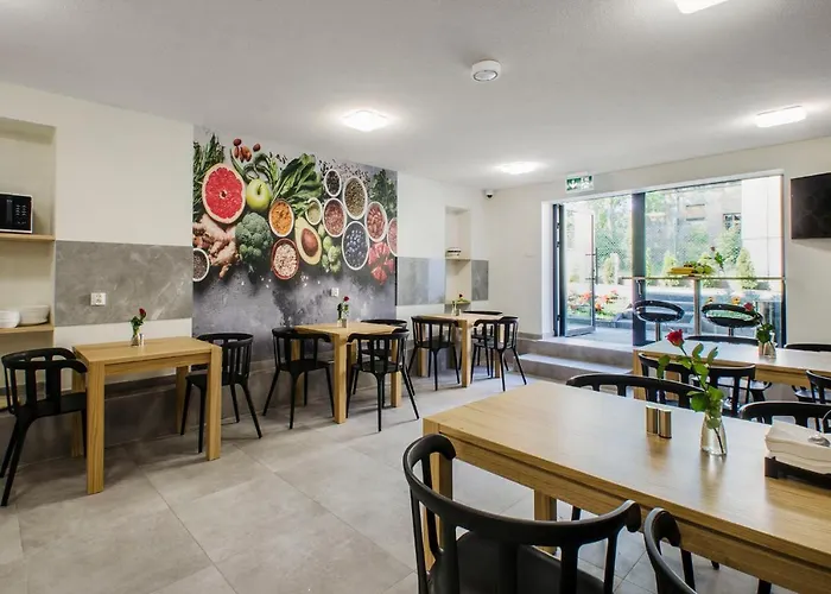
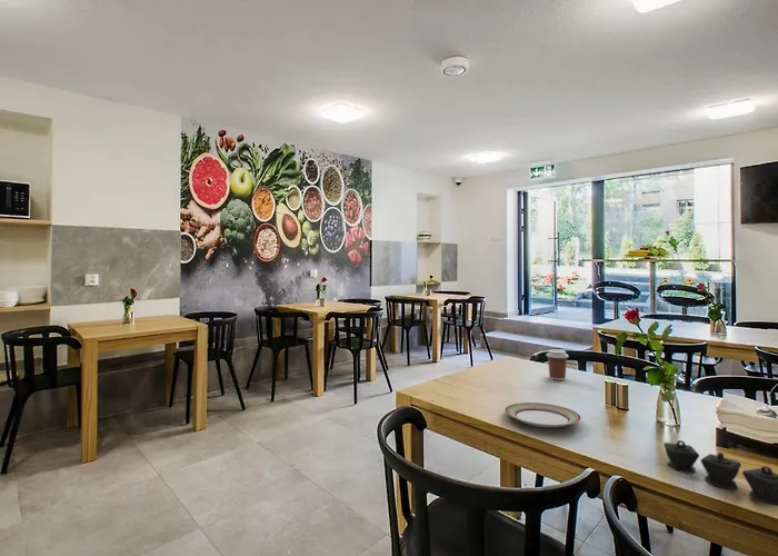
+ sugar bowl (719, 467)
+ plate (541, 416)
+ coffee cup (557, 364)
